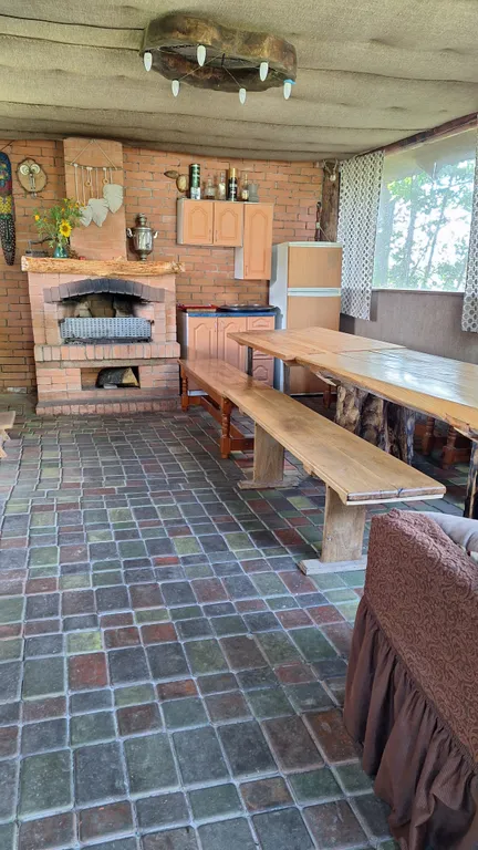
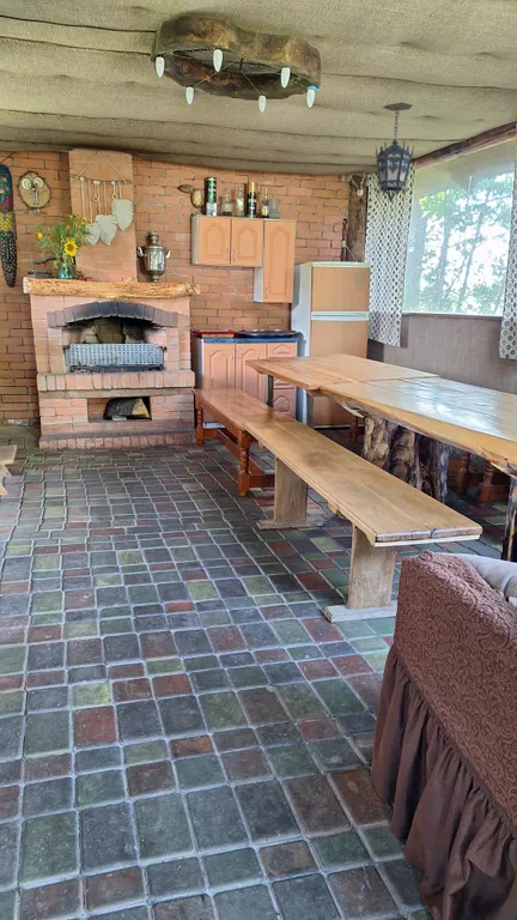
+ hanging lantern (394, 156)
